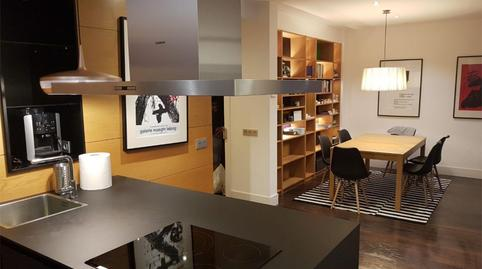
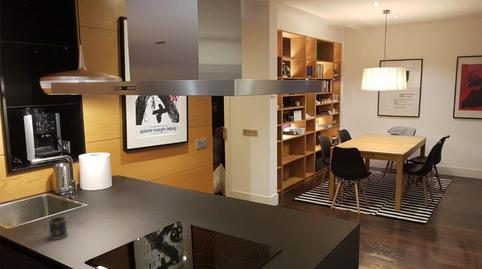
+ mug (54, 227)
